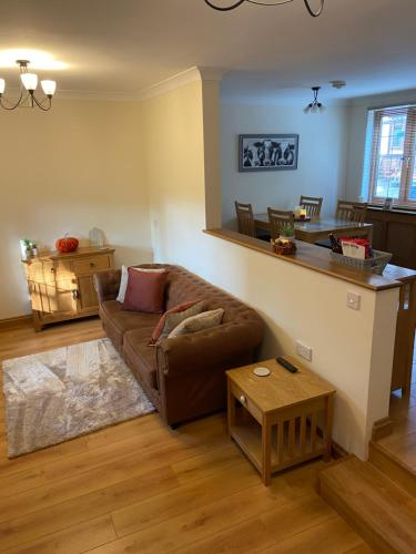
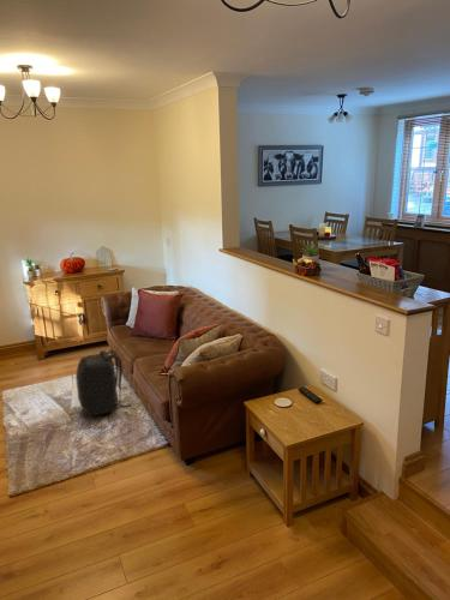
+ backpack (102, 380)
